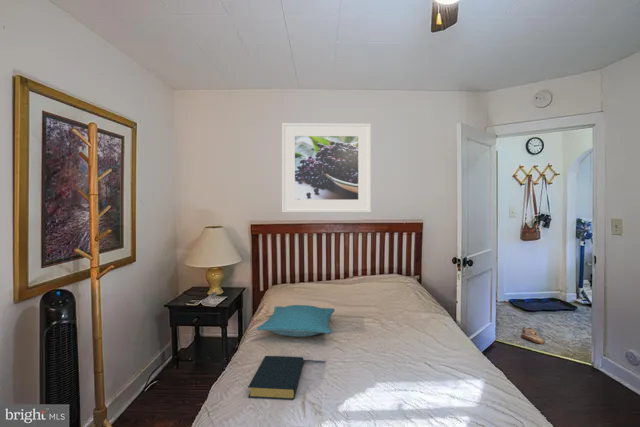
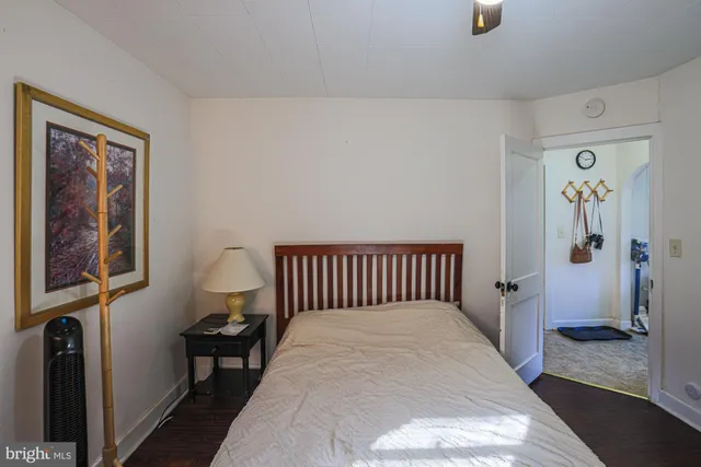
- pillow (299, 319)
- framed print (326, 167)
- hardback book (278, 375)
- shoe (532, 334)
